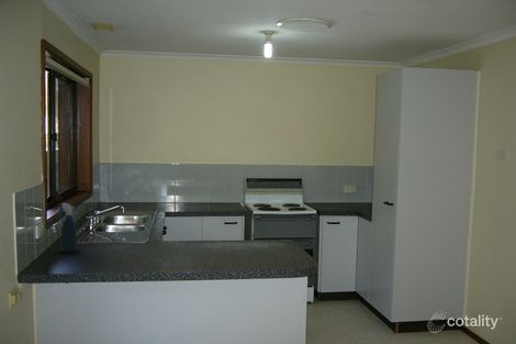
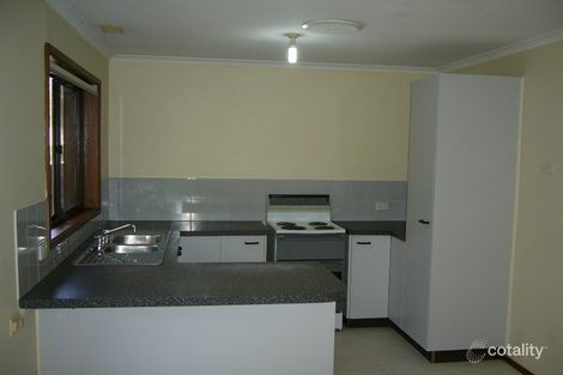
- spray bottle (68, 226)
